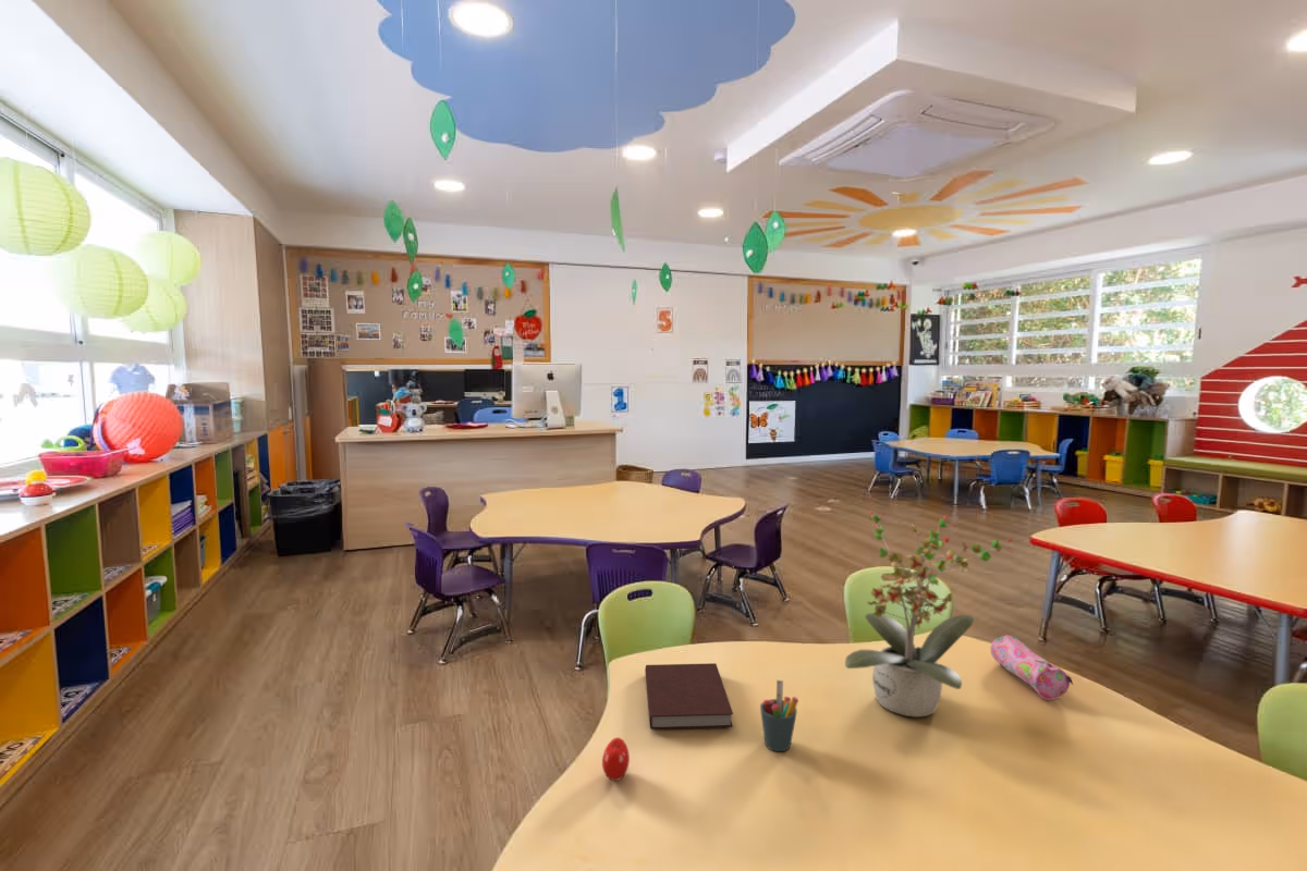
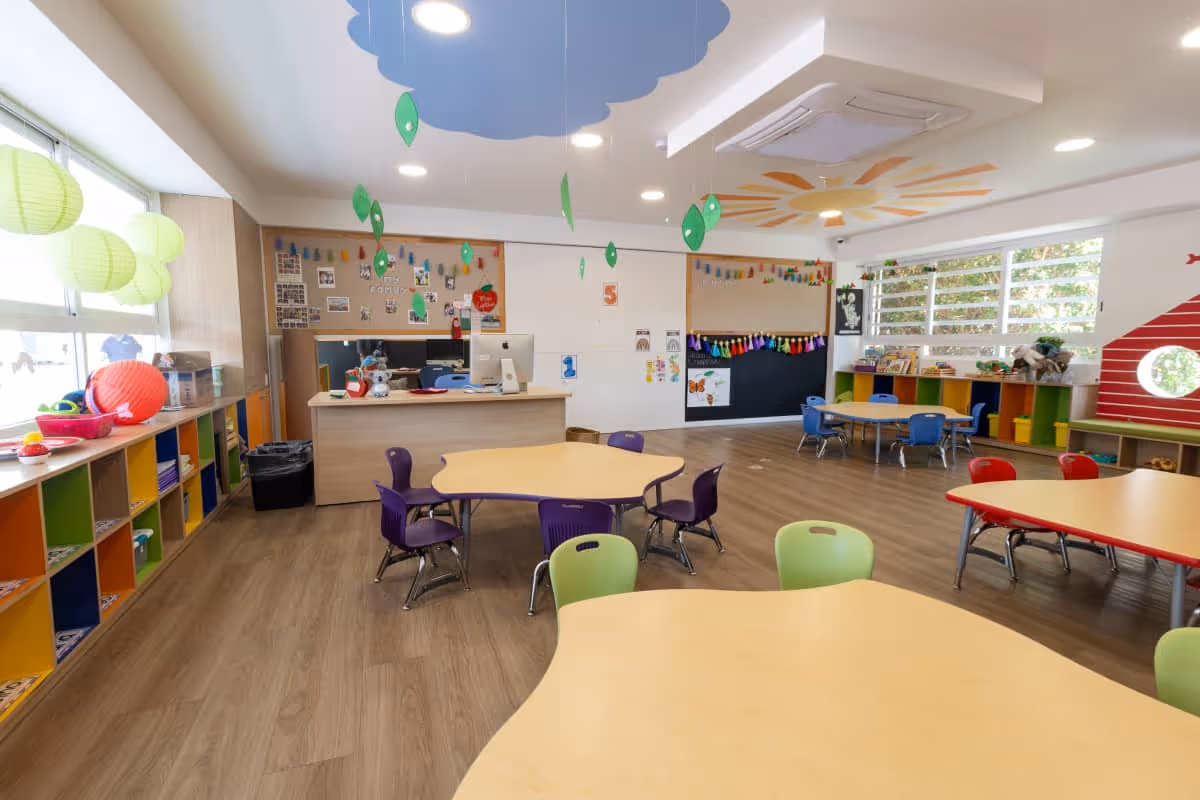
- potted plant (913, 611)
- notebook (685, 692)
- pencil case (1028, 664)
- pen holder (779, 716)
- apple (615, 757)
